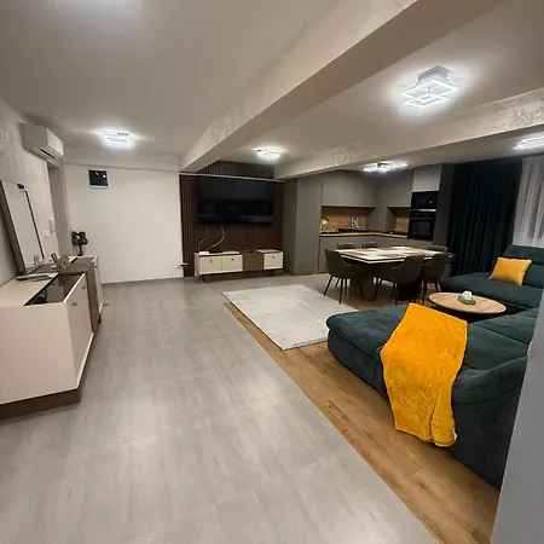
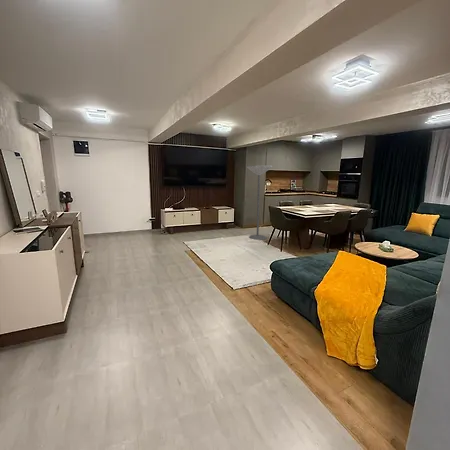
+ floor lamp (258, 202)
